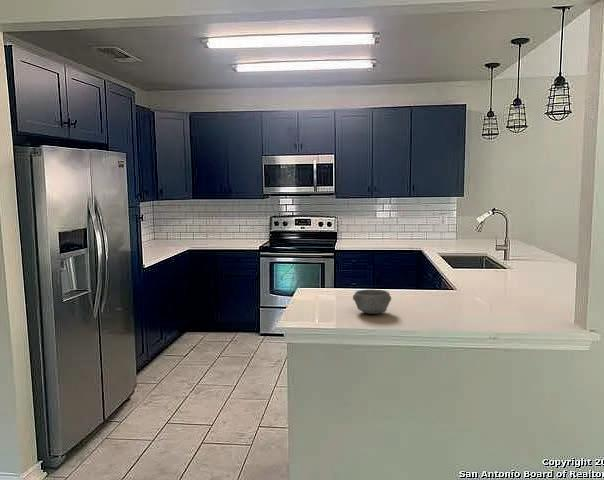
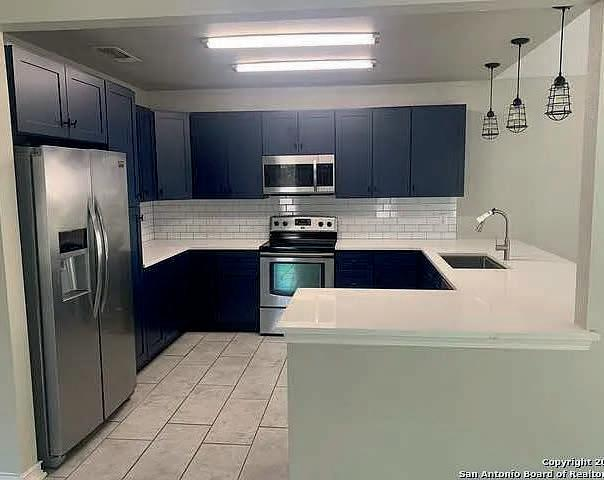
- bowl (372, 302)
